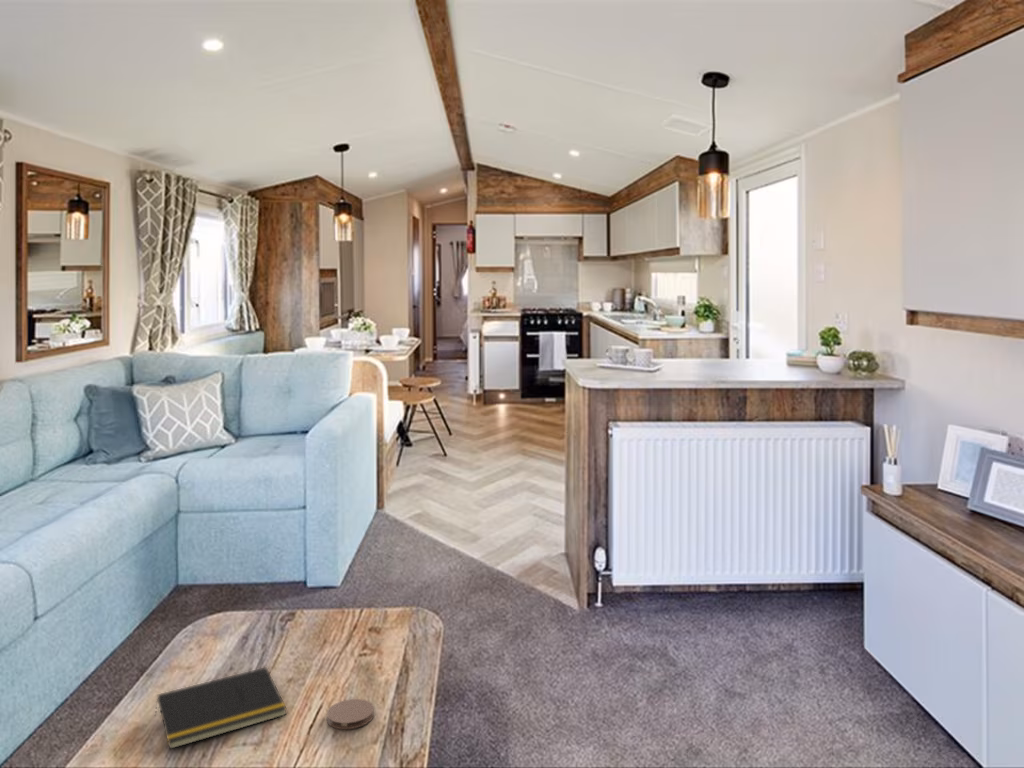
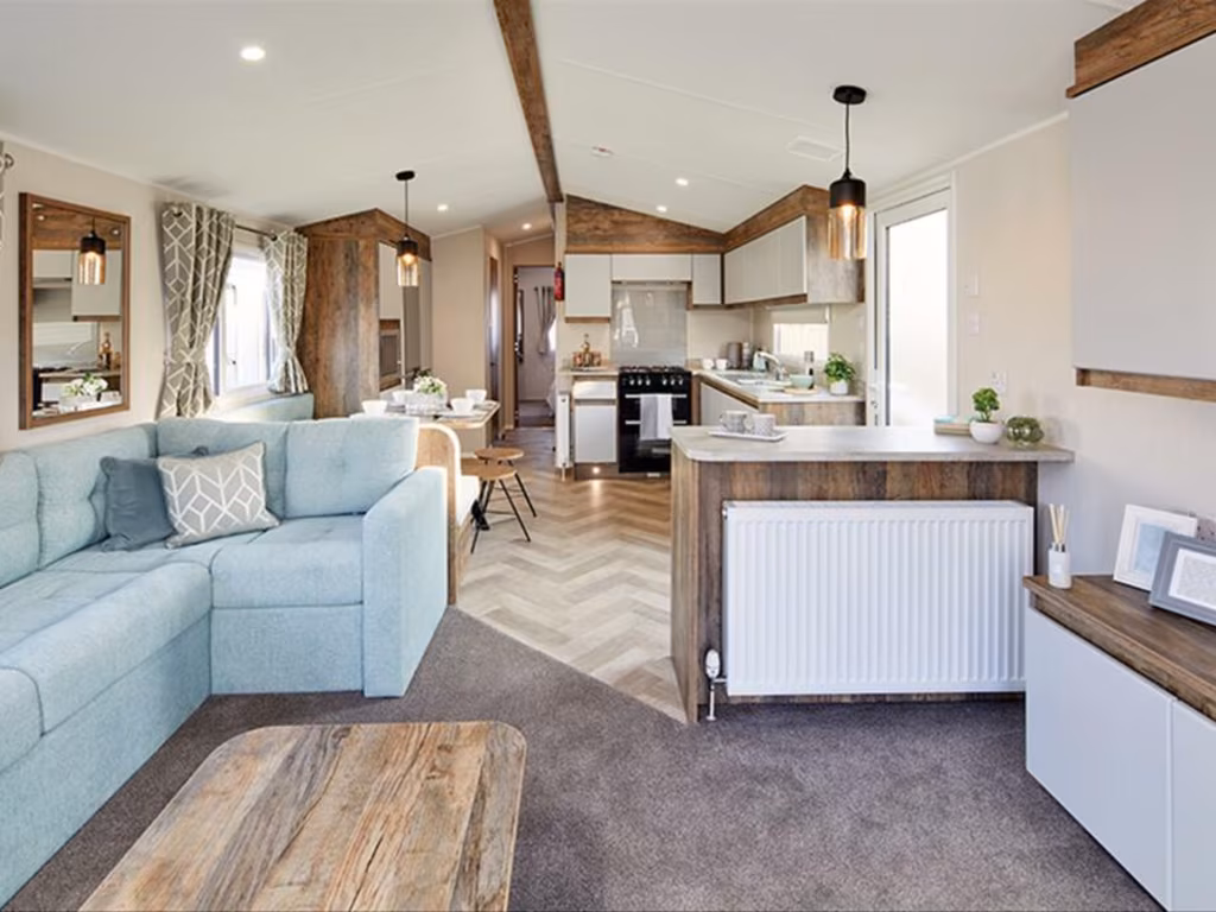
- coaster (350, 713)
- notepad (222, 704)
